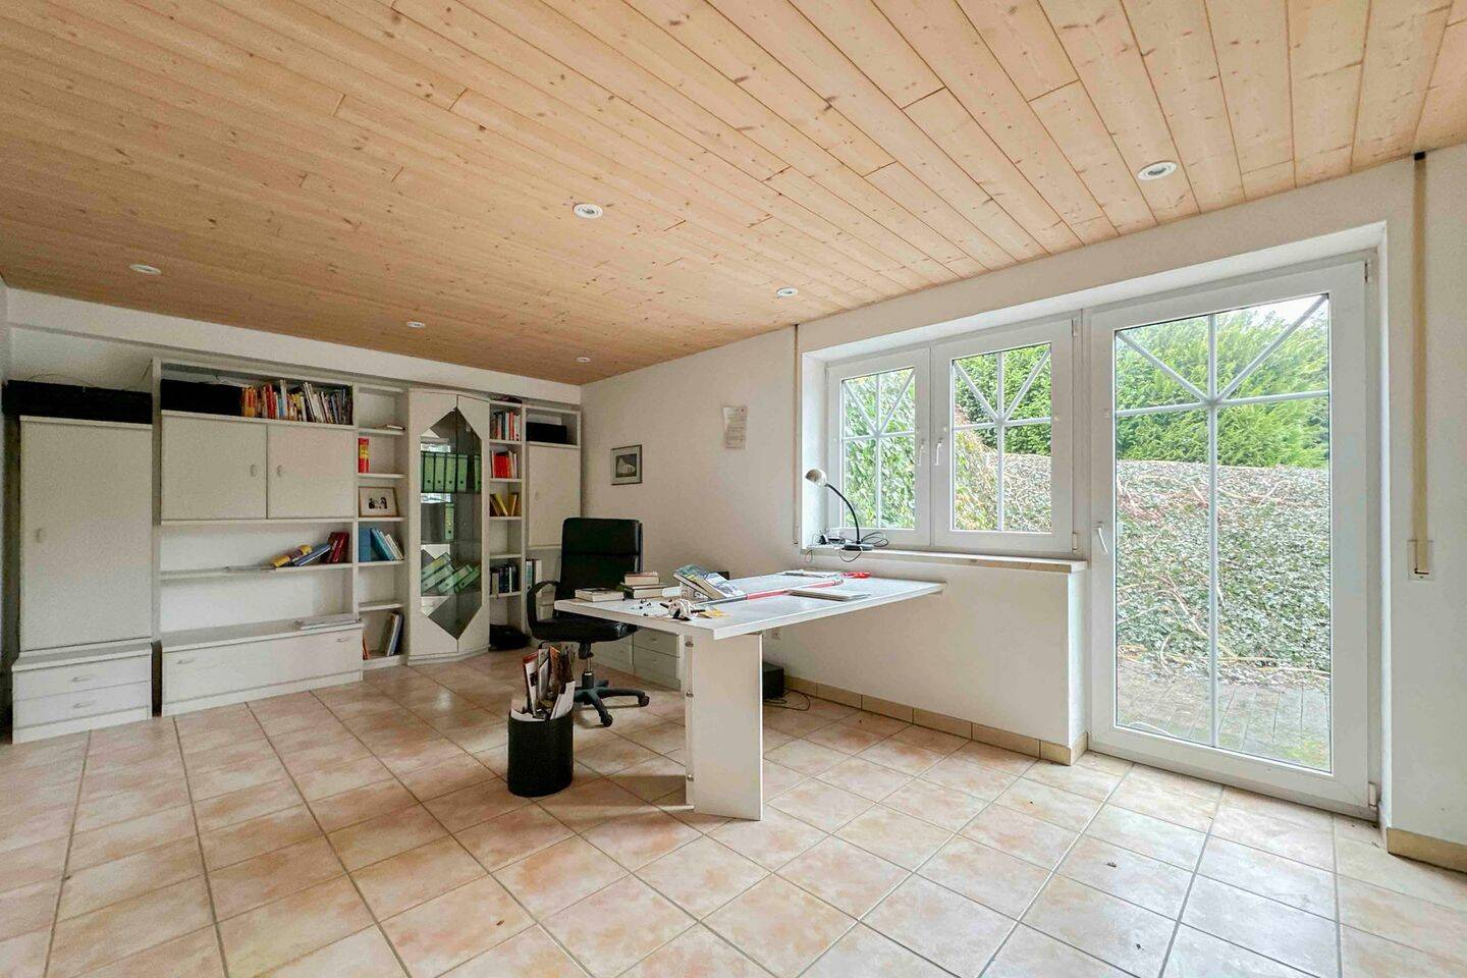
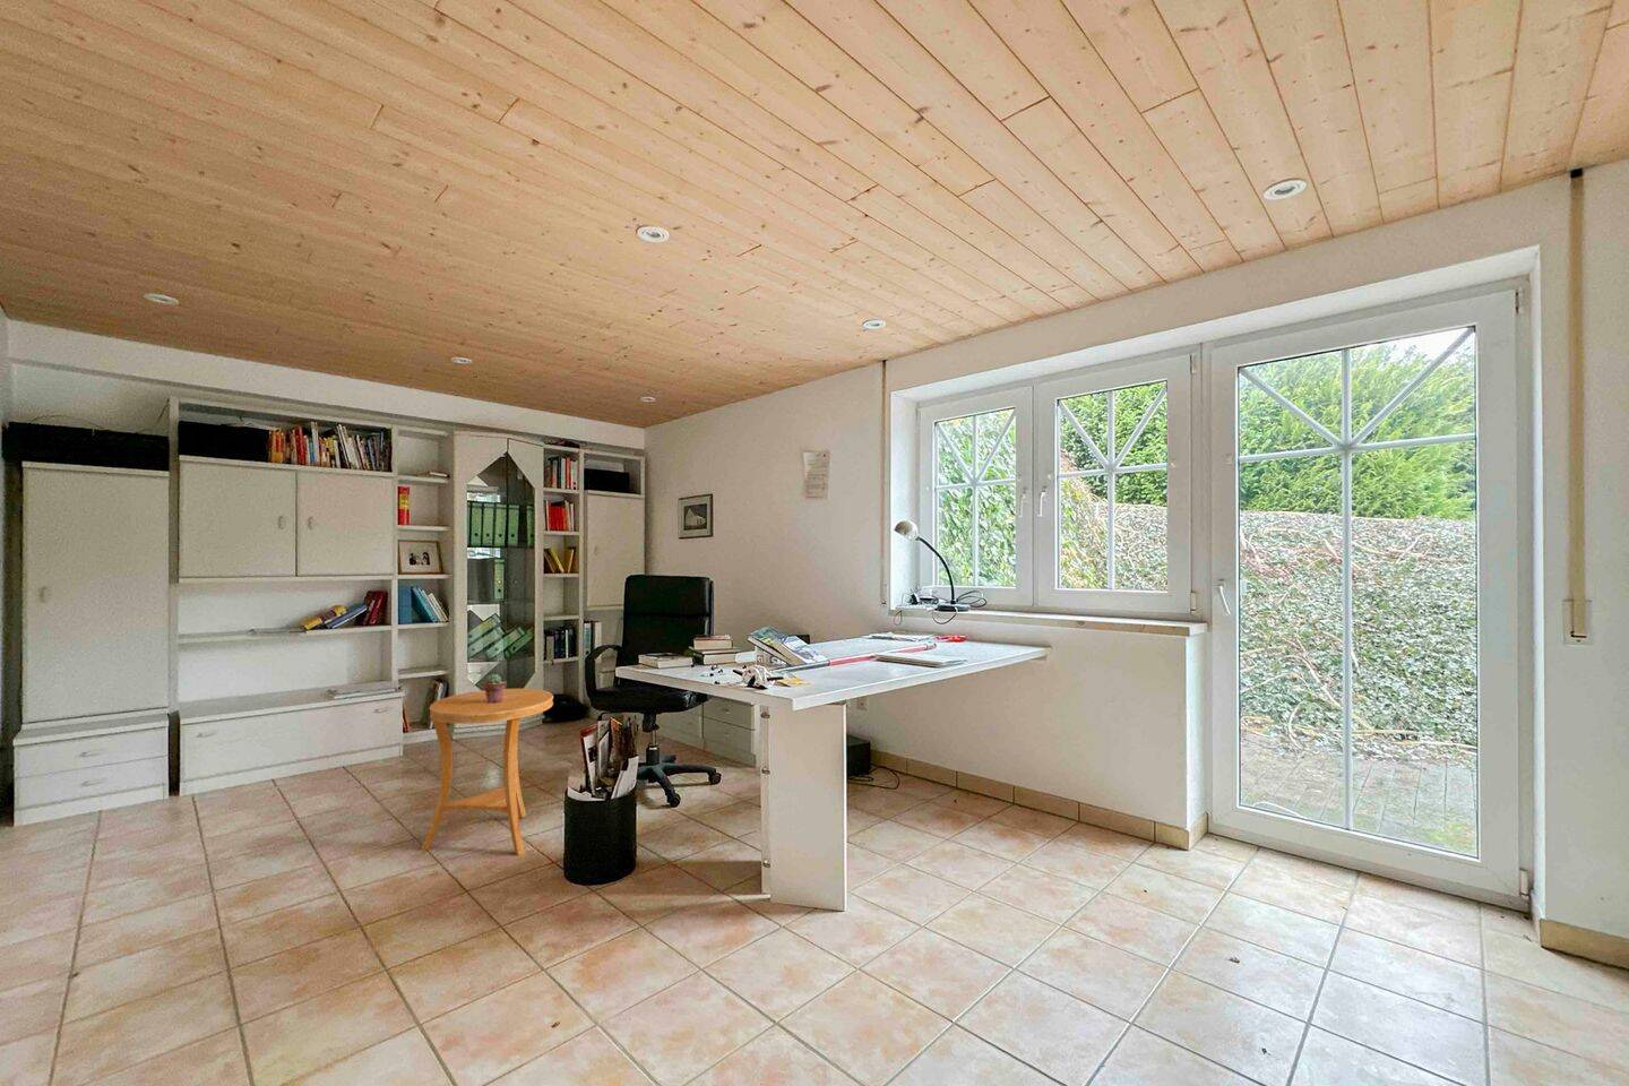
+ side table (503, 768)
+ potted succulent (495, 687)
